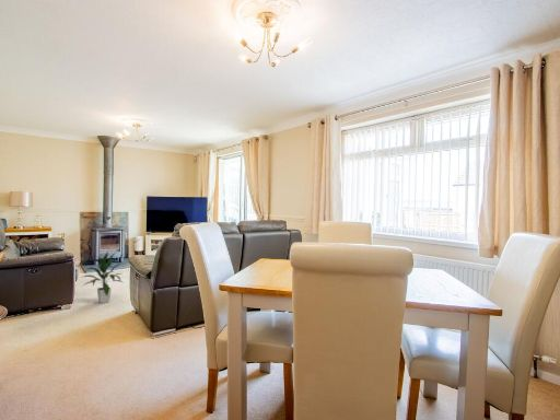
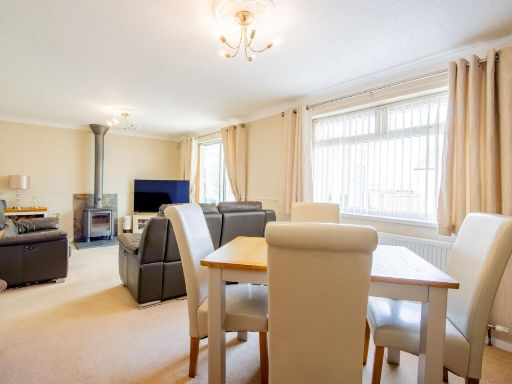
- indoor plant (103, 277)
